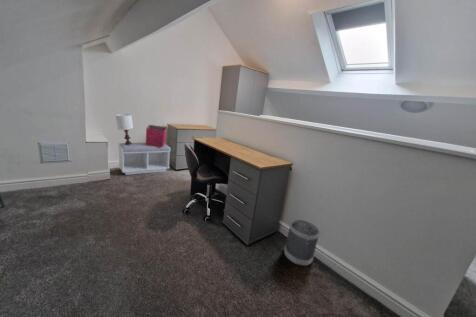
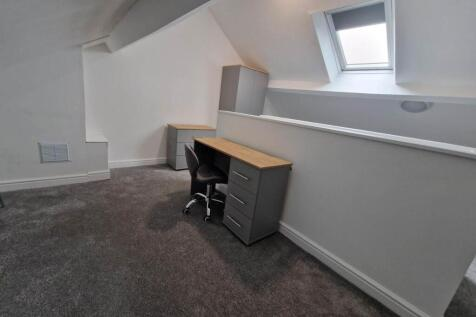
- wastebasket (301, 241)
- lamp (128, 130)
- storage bin (155, 136)
- bench (145, 157)
